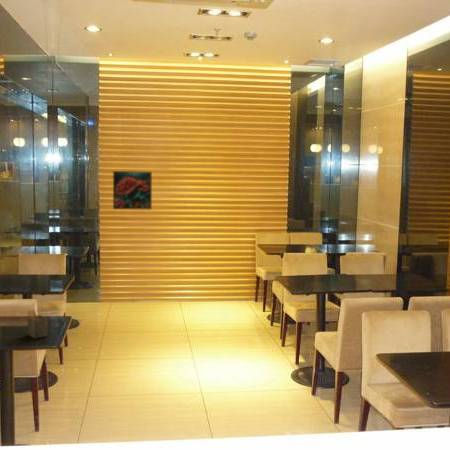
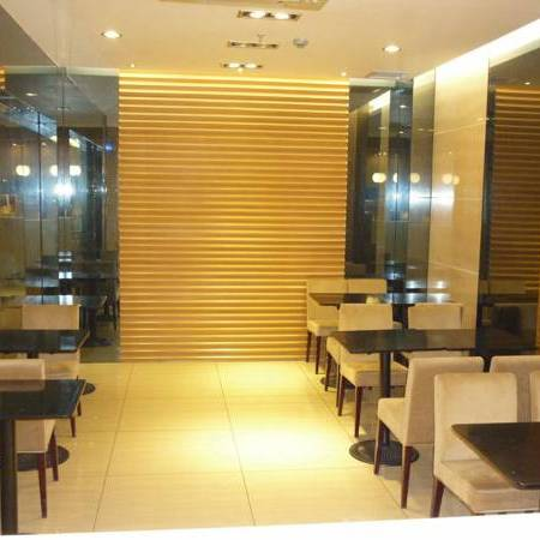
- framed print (132, 190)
- napkin holder (37, 323)
